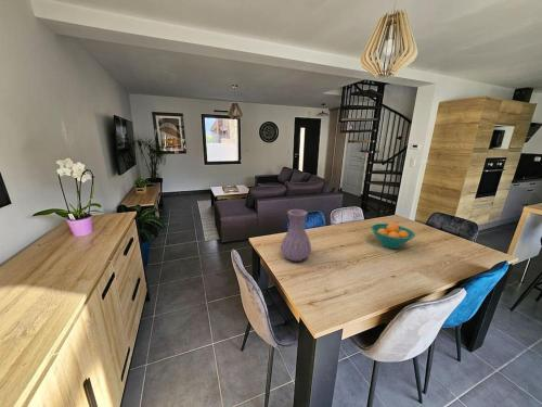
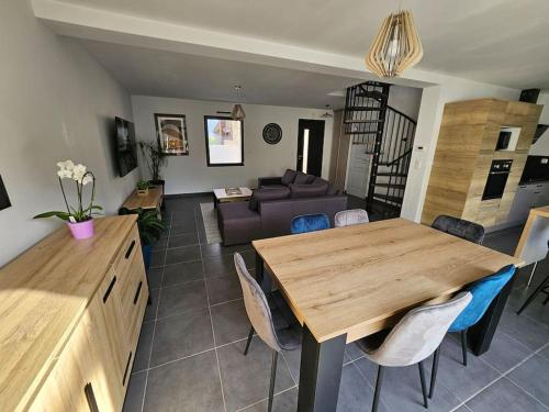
- vase (296, 234)
- fruit bowl (391, 233)
